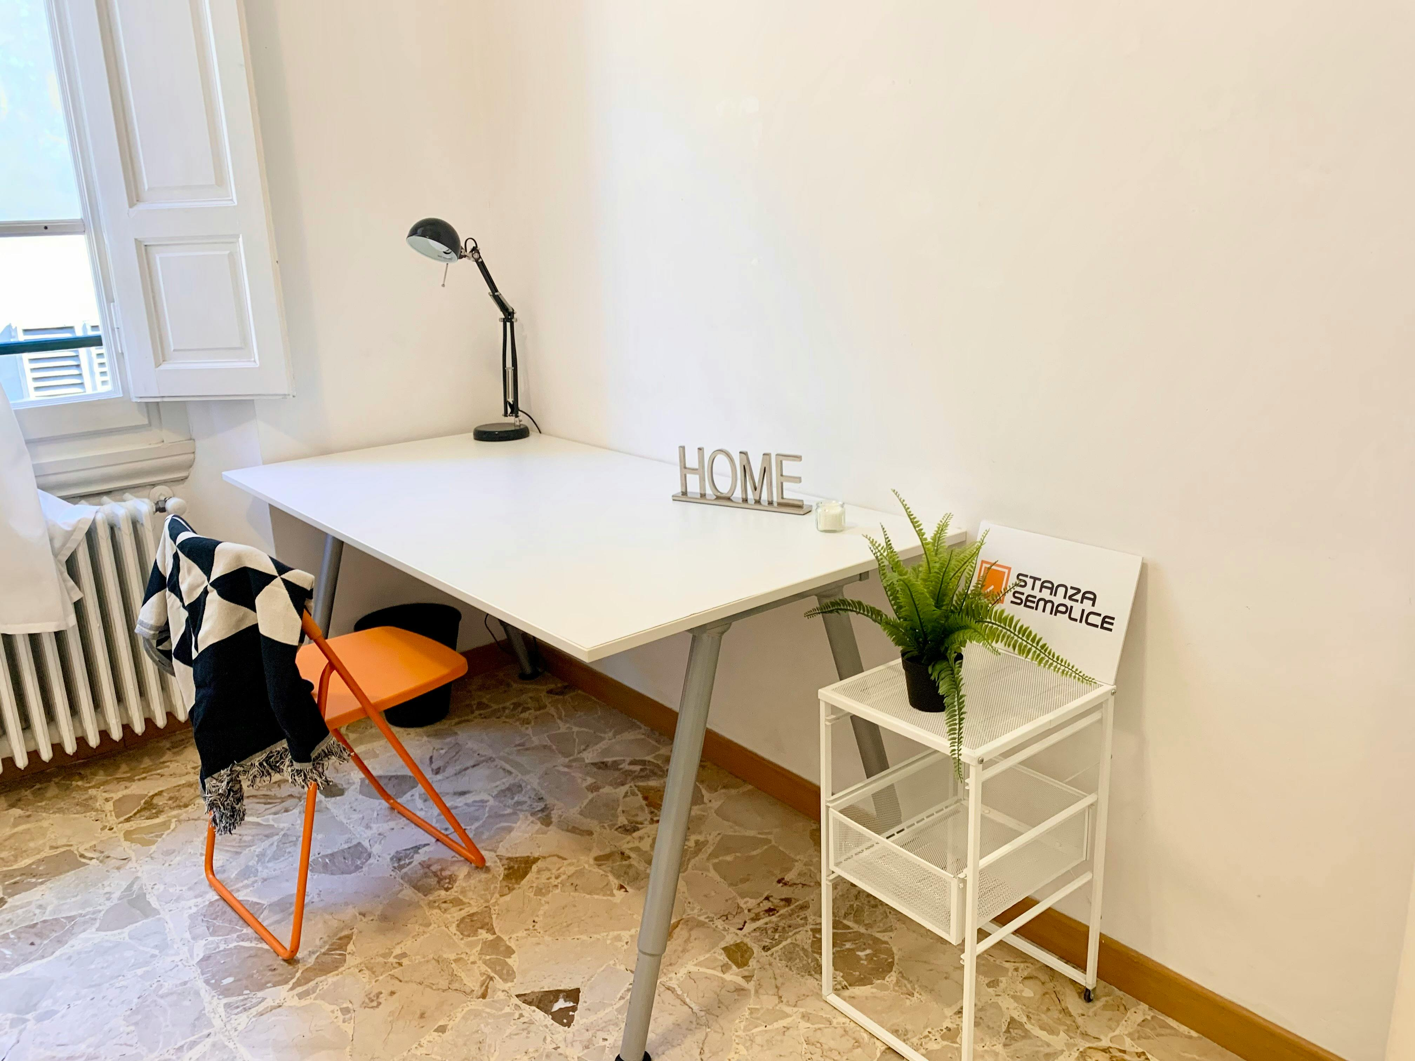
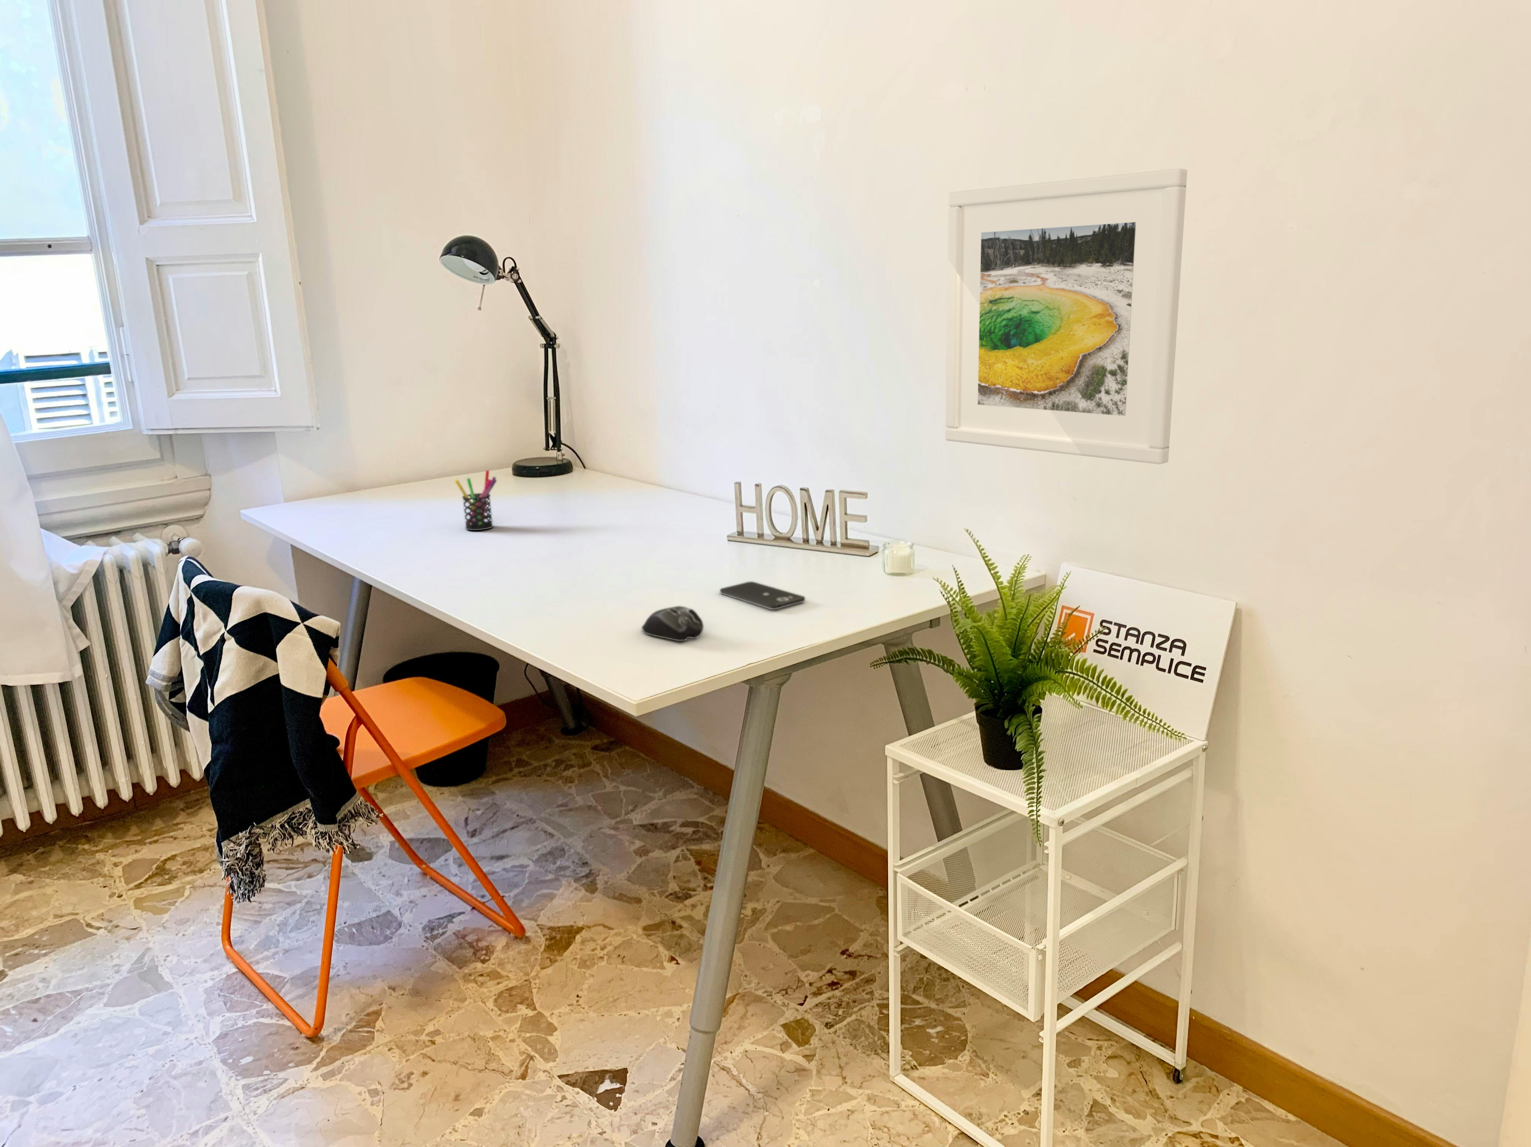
+ pen holder (477, 499)
+ smartphone (762, 595)
+ computer mouse (673, 620)
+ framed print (1052, 320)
